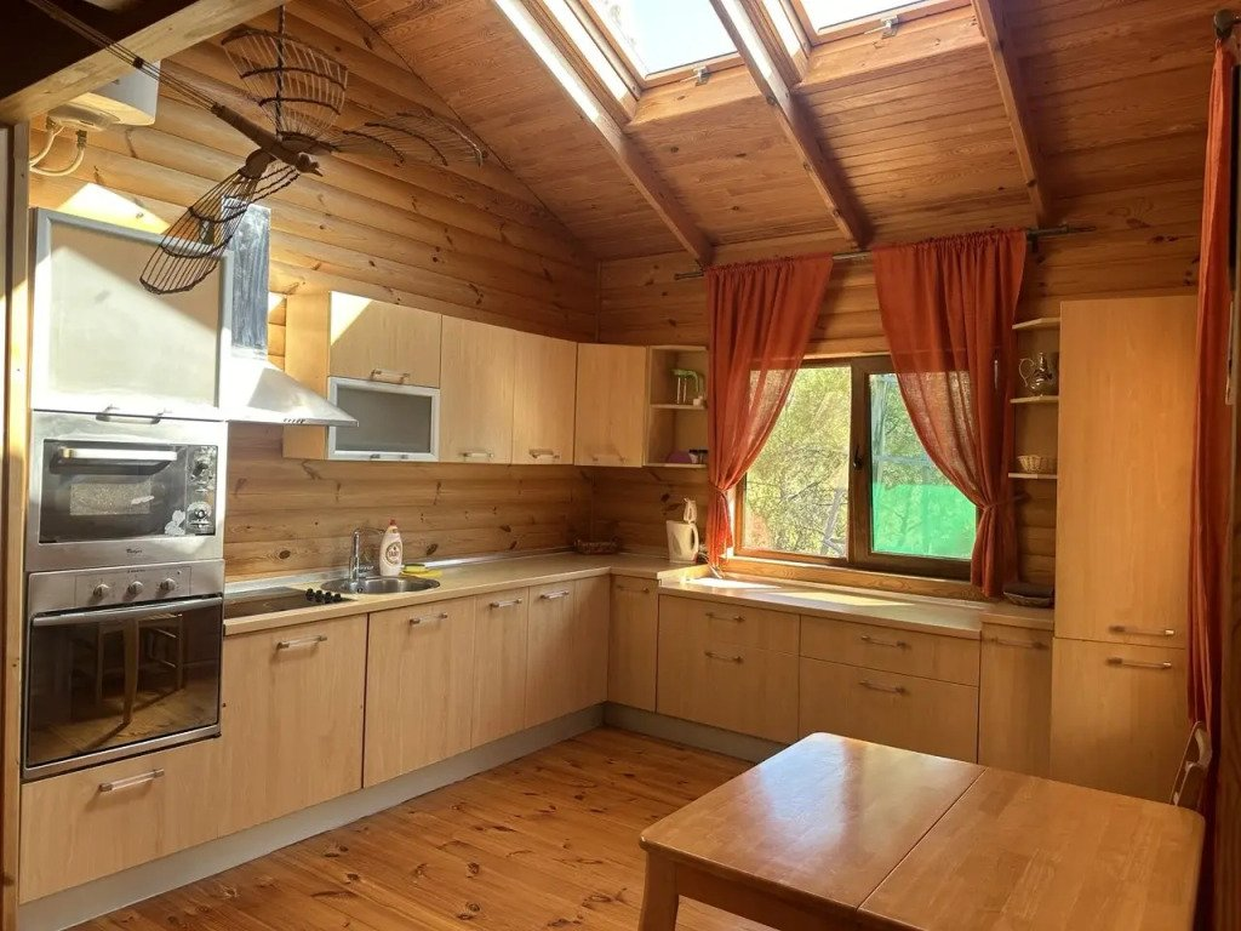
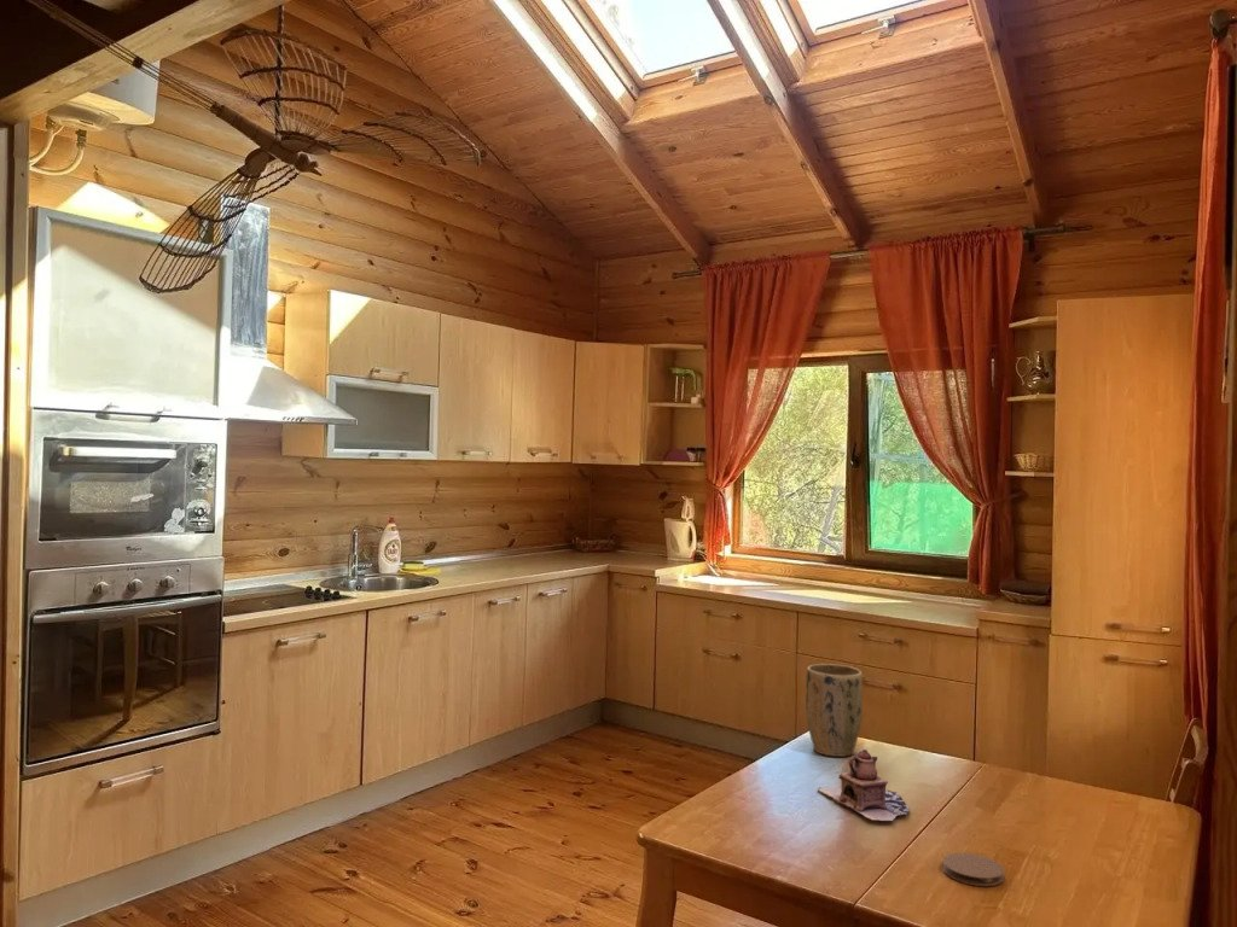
+ coaster (972, 868)
+ teapot (866, 777)
+ plant pot (834, 710)
